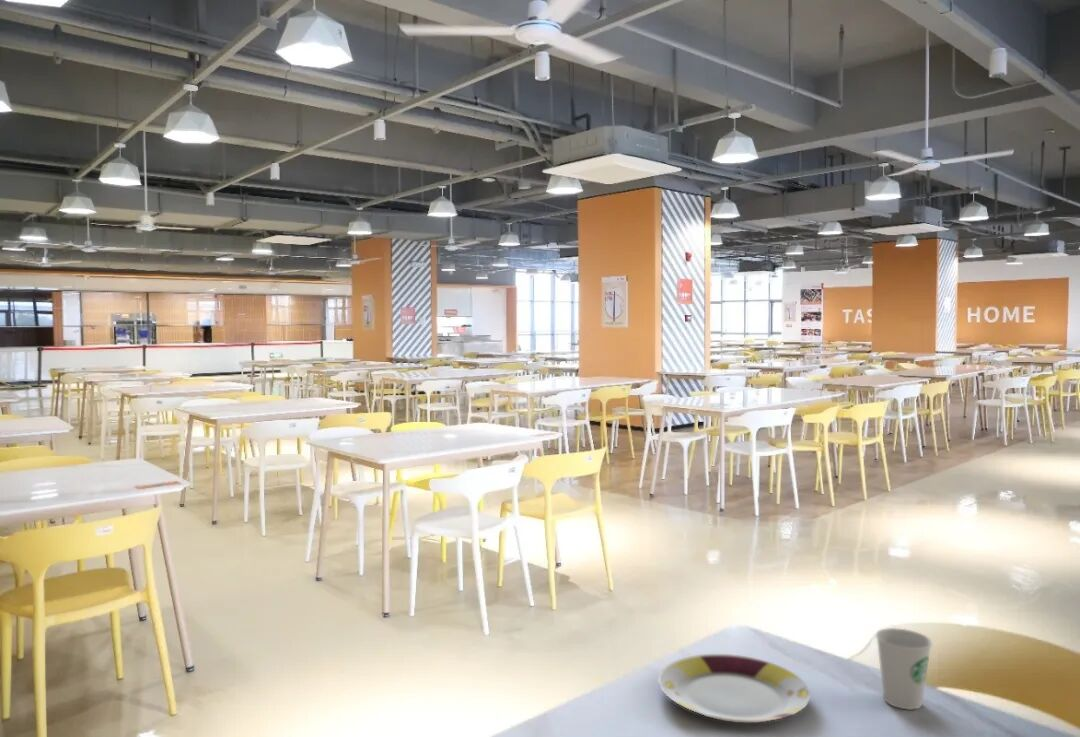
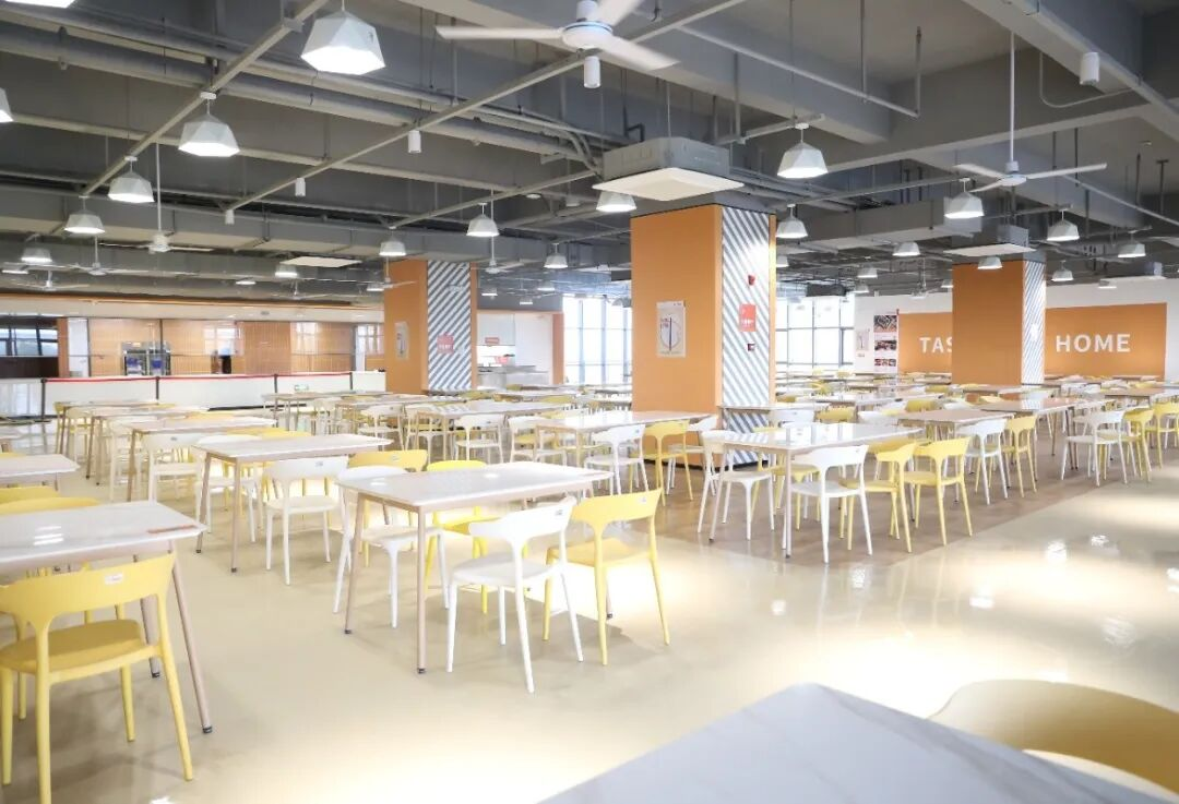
- paper cup (902, 669)
- plate (732, 689)
